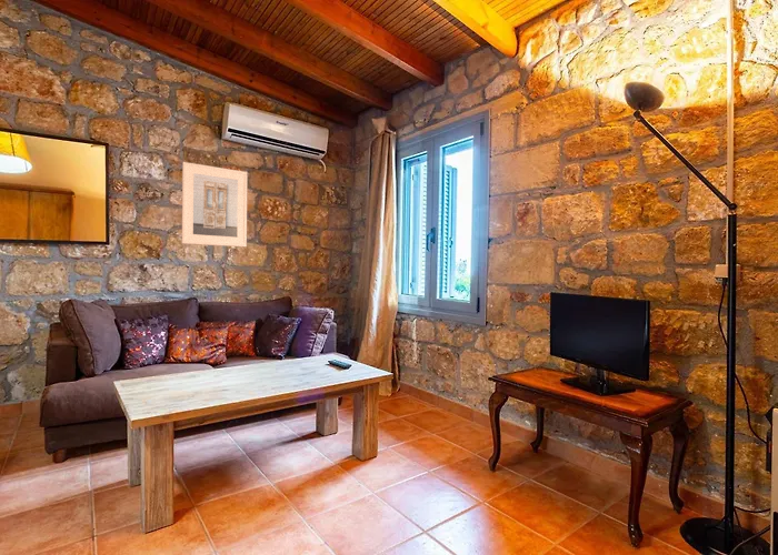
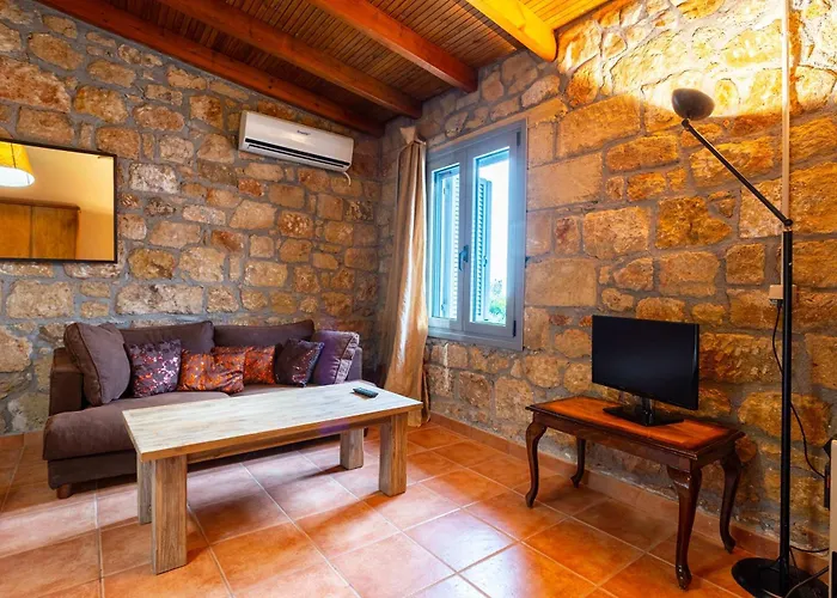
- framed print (216, 205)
